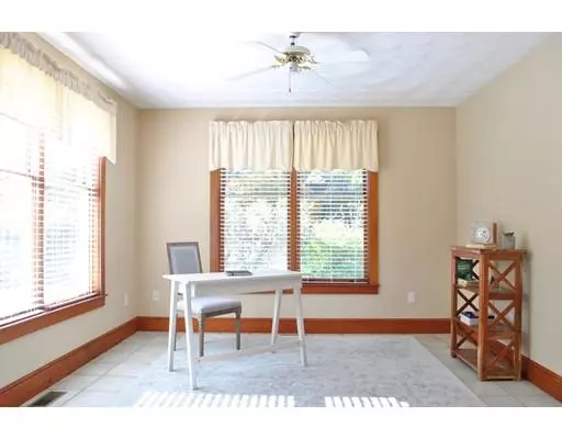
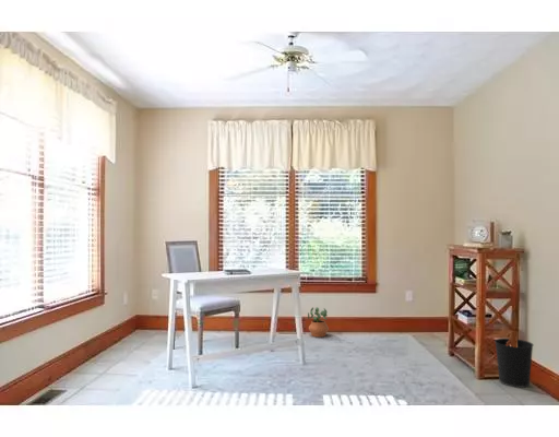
+ wastebasket (513, 362)
+ potted plant (318, 320)
